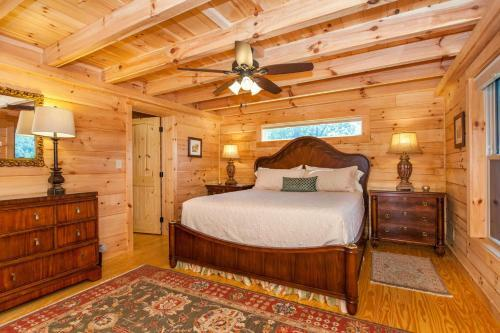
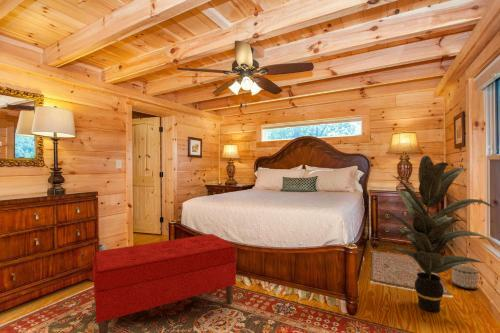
+ indoor plant (431, 230)
+ planter (464, 276)
+ bench (167, 277)
